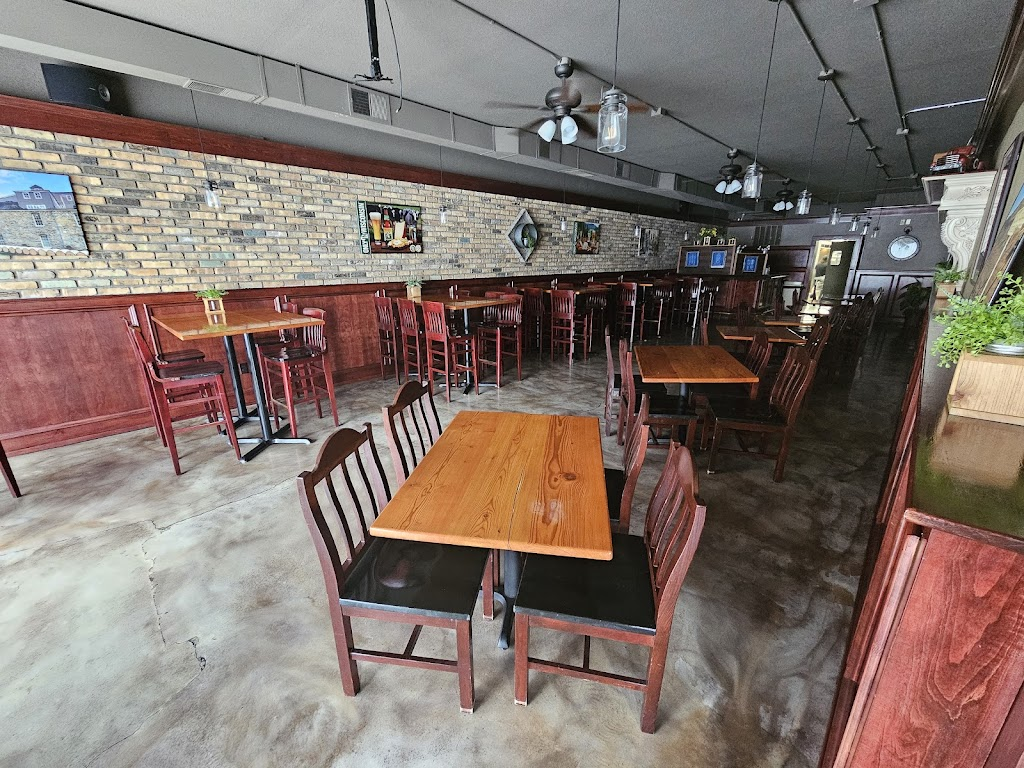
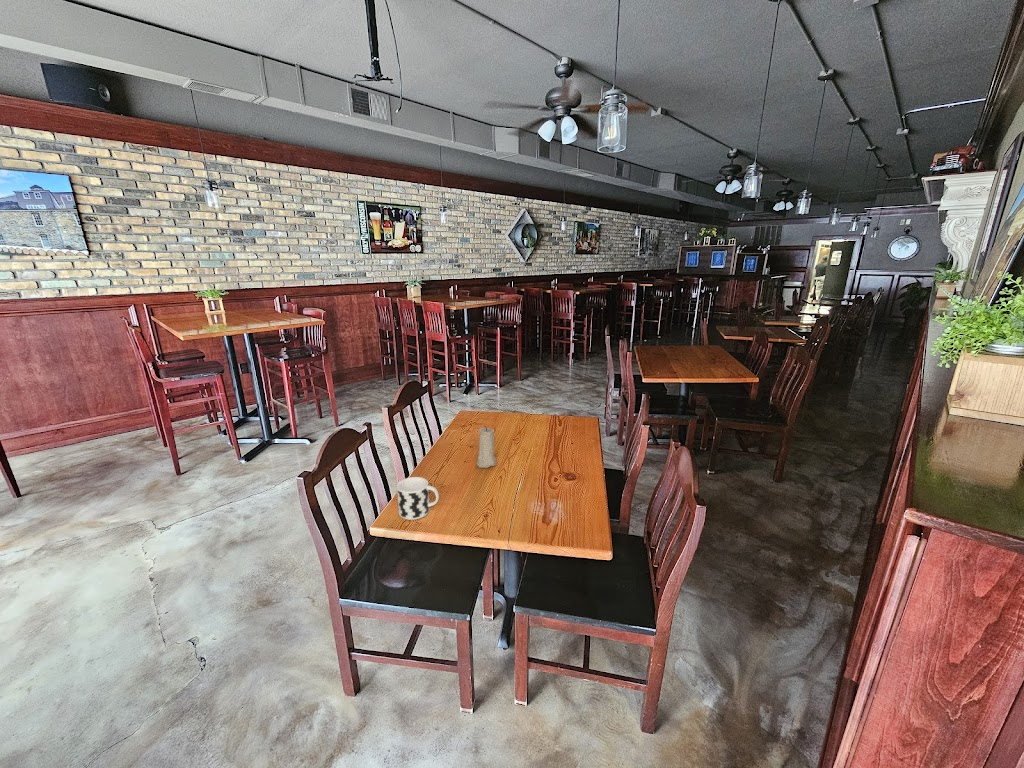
+ cup (418, 498)
+ candle (486, 445)
